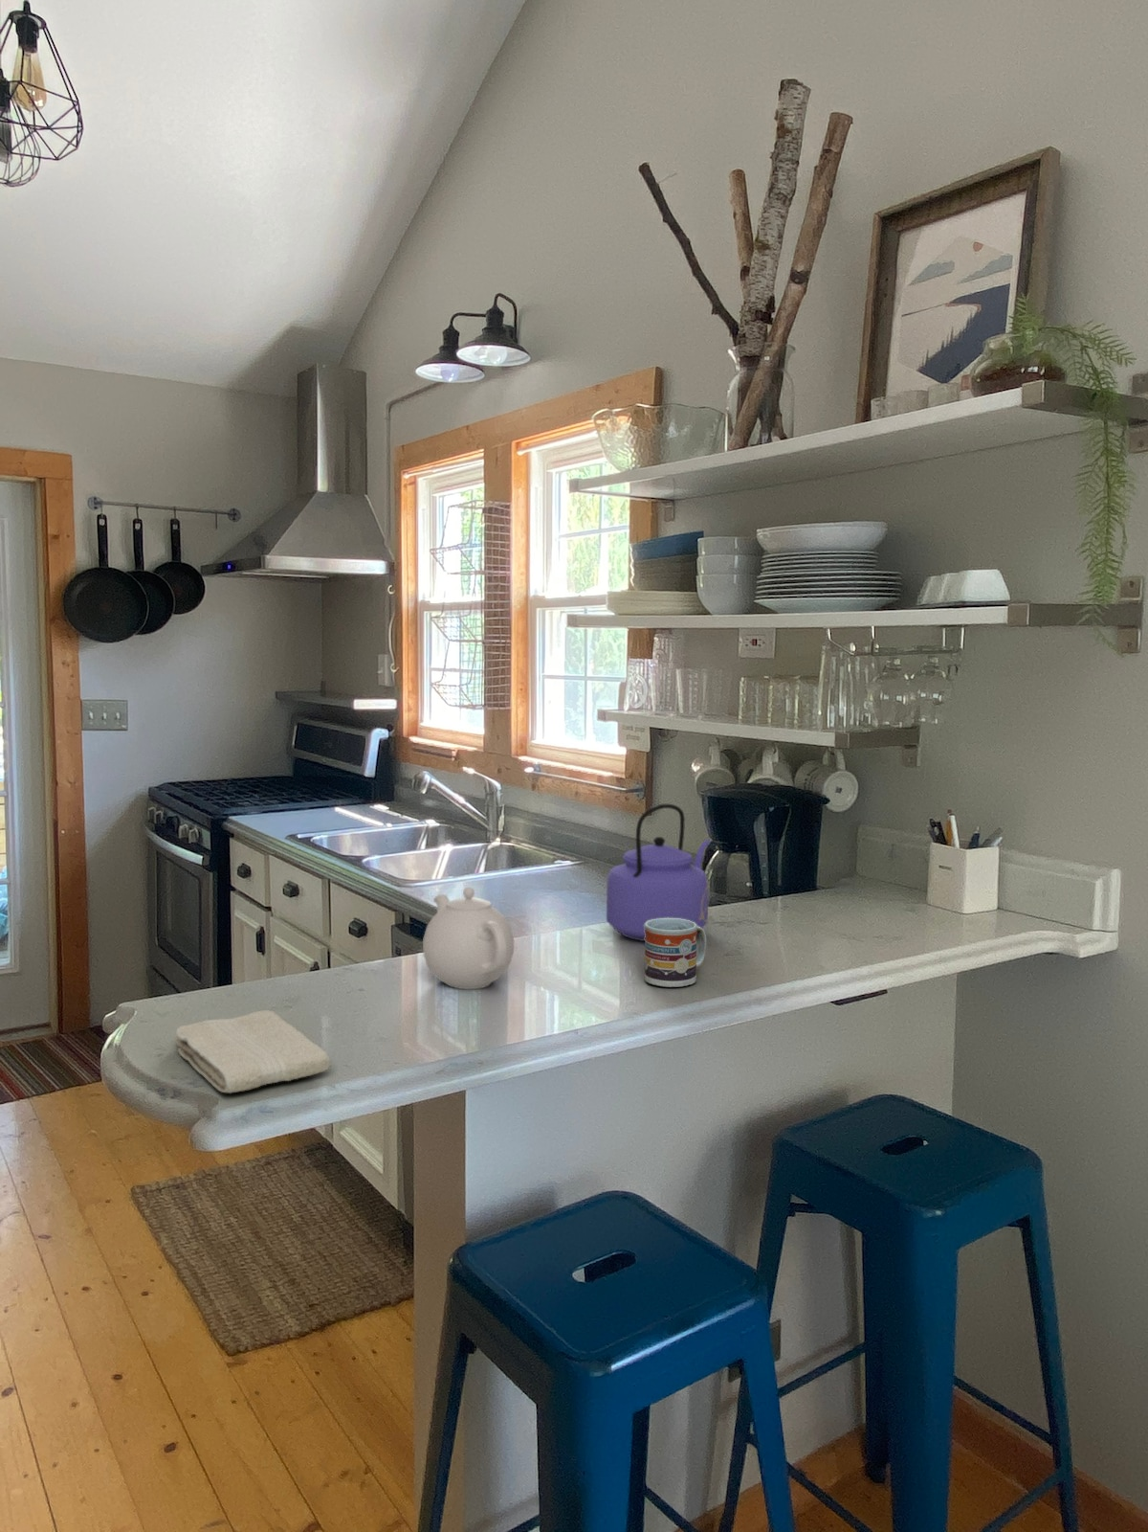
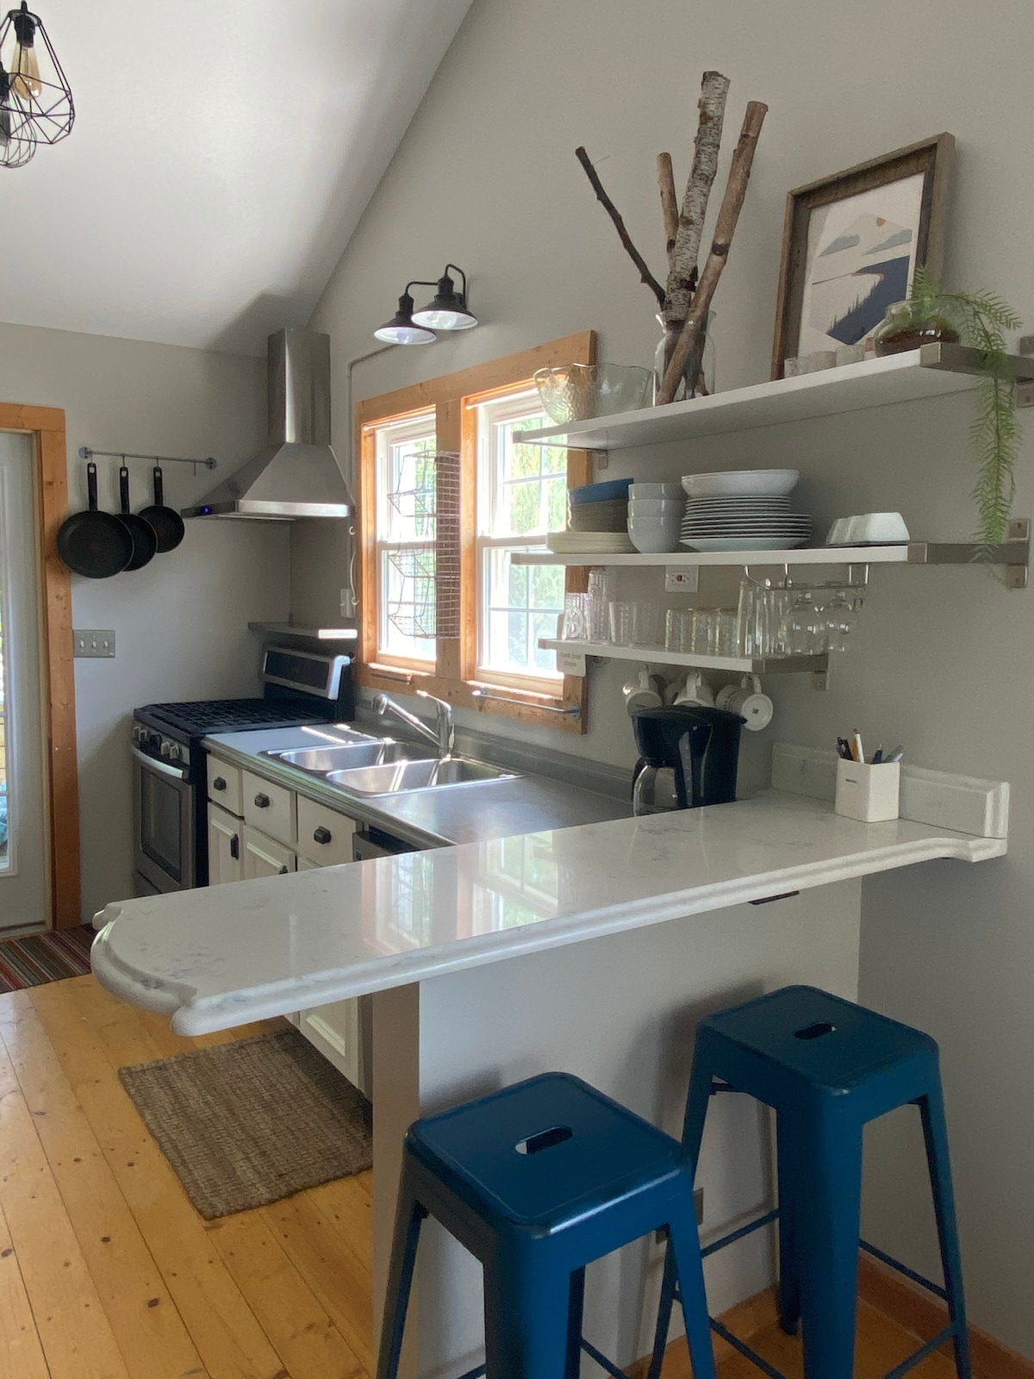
- teapot (468, 935)
- kettle (669, 866)
- washcloth (248, 1047)
- cup (678, 949)
